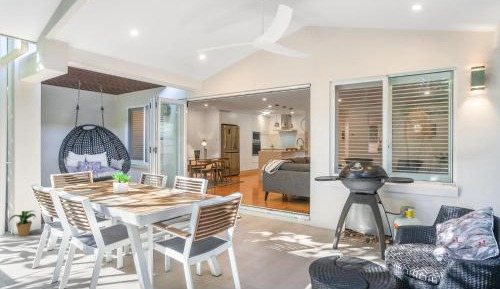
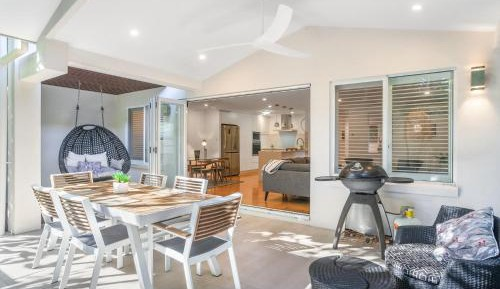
- potted plant (24, 223)
